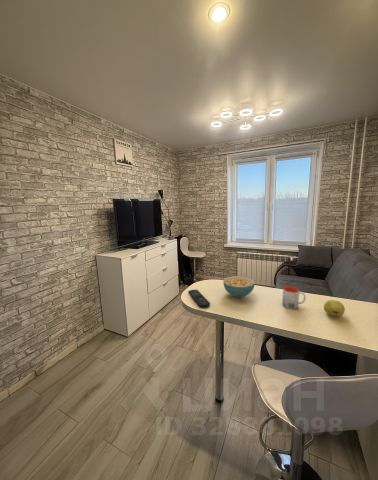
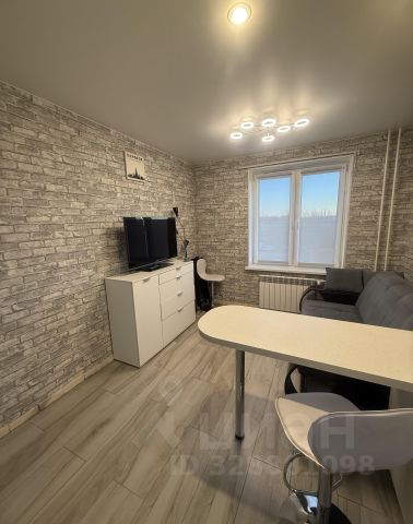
- mug (294, 297)
- cereal bowl (238, 288)
- remote control (198, 297)
- fruit (334, 308)
